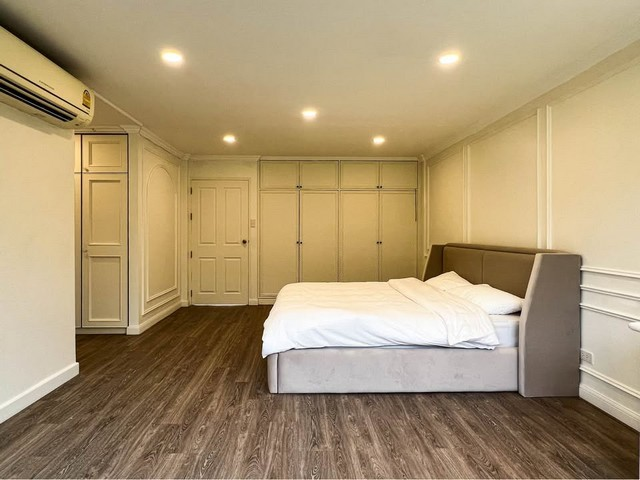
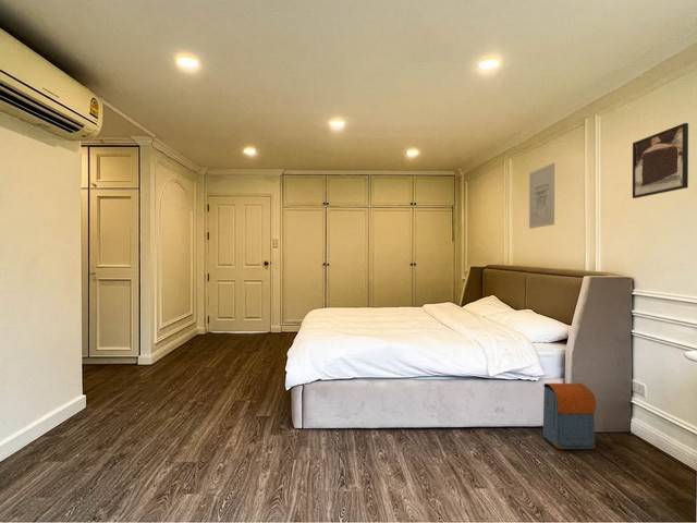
+ wall art (540, 197)
+ backpack (565, 413)
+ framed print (658, 163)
